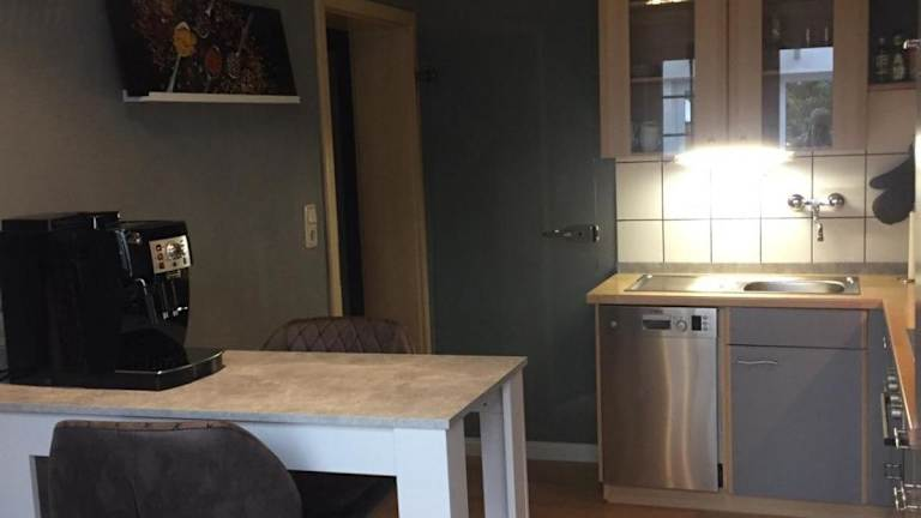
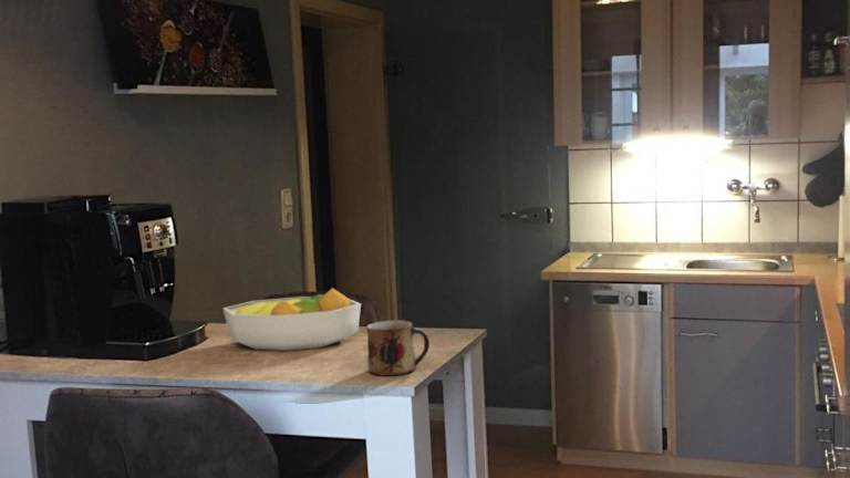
+ mug (394, 346)
+ fruit bowl (292, 315)
